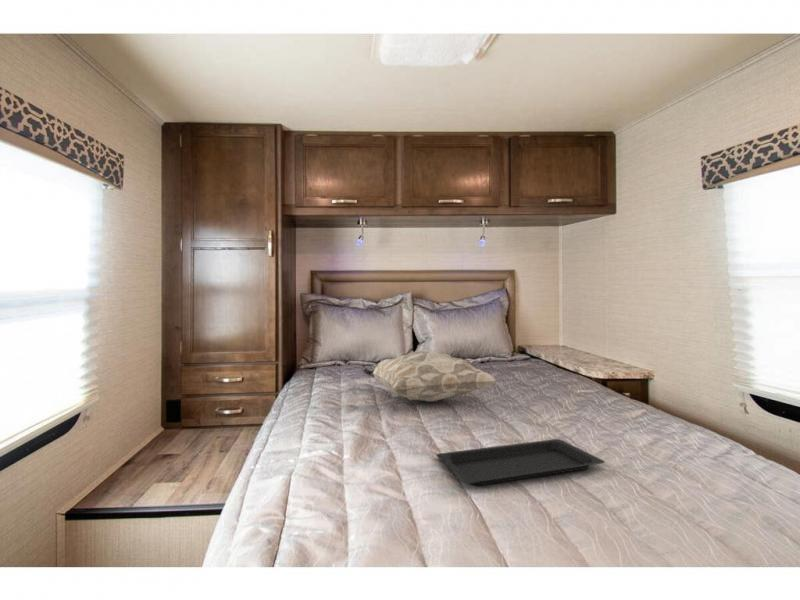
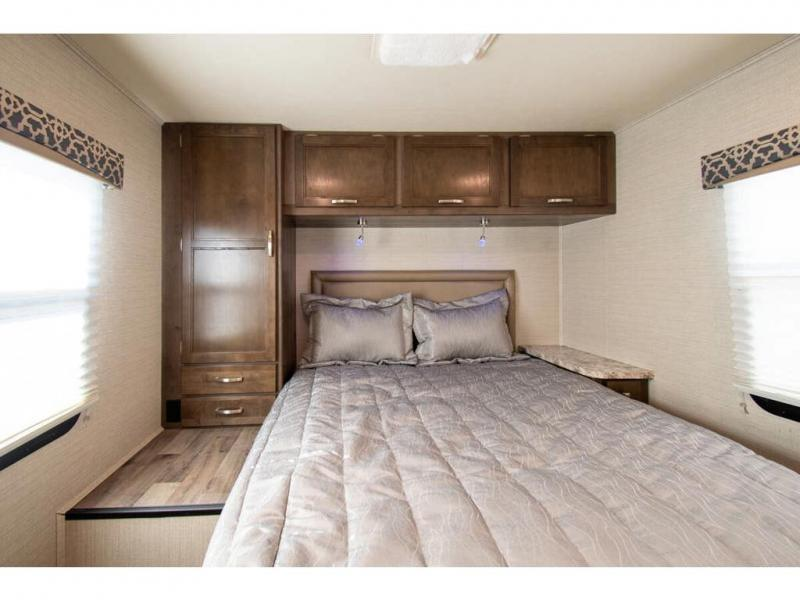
- decorative pillow (425, 375)
- serving tray (518, 461)
